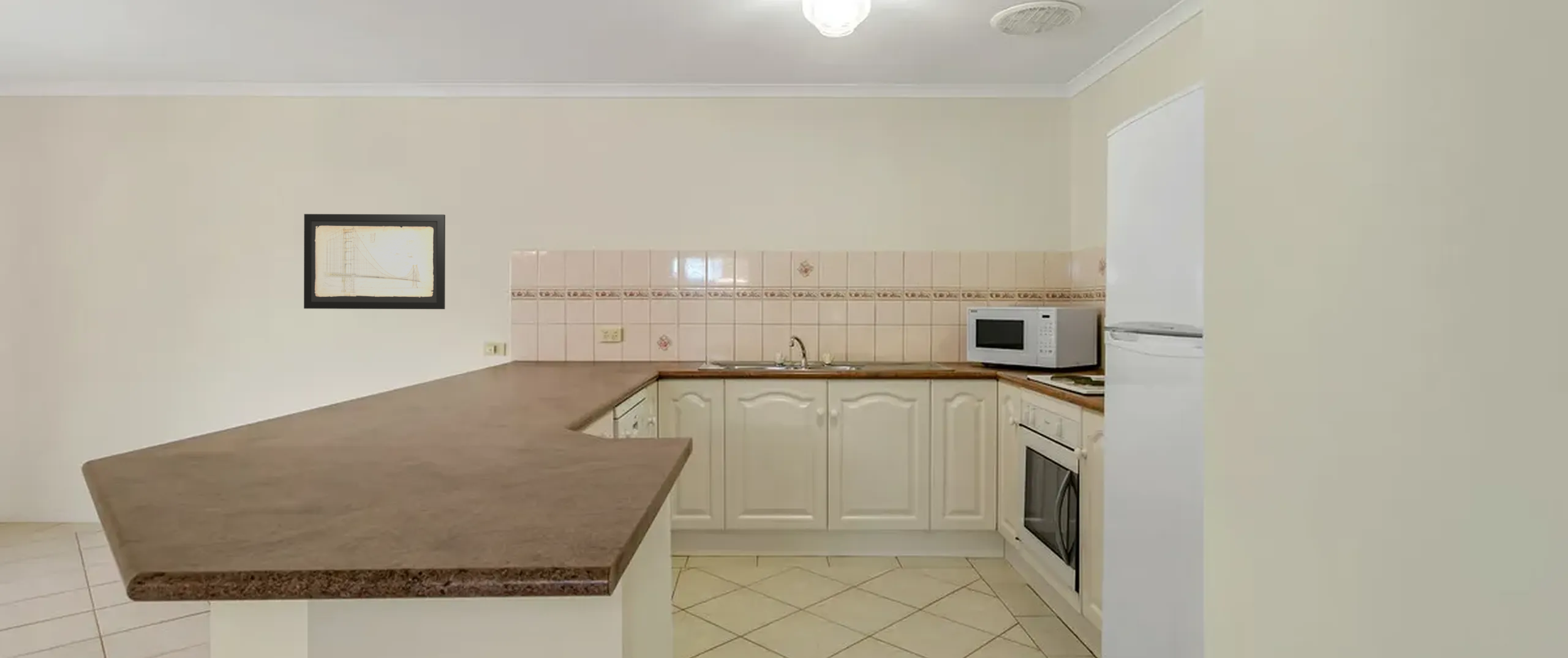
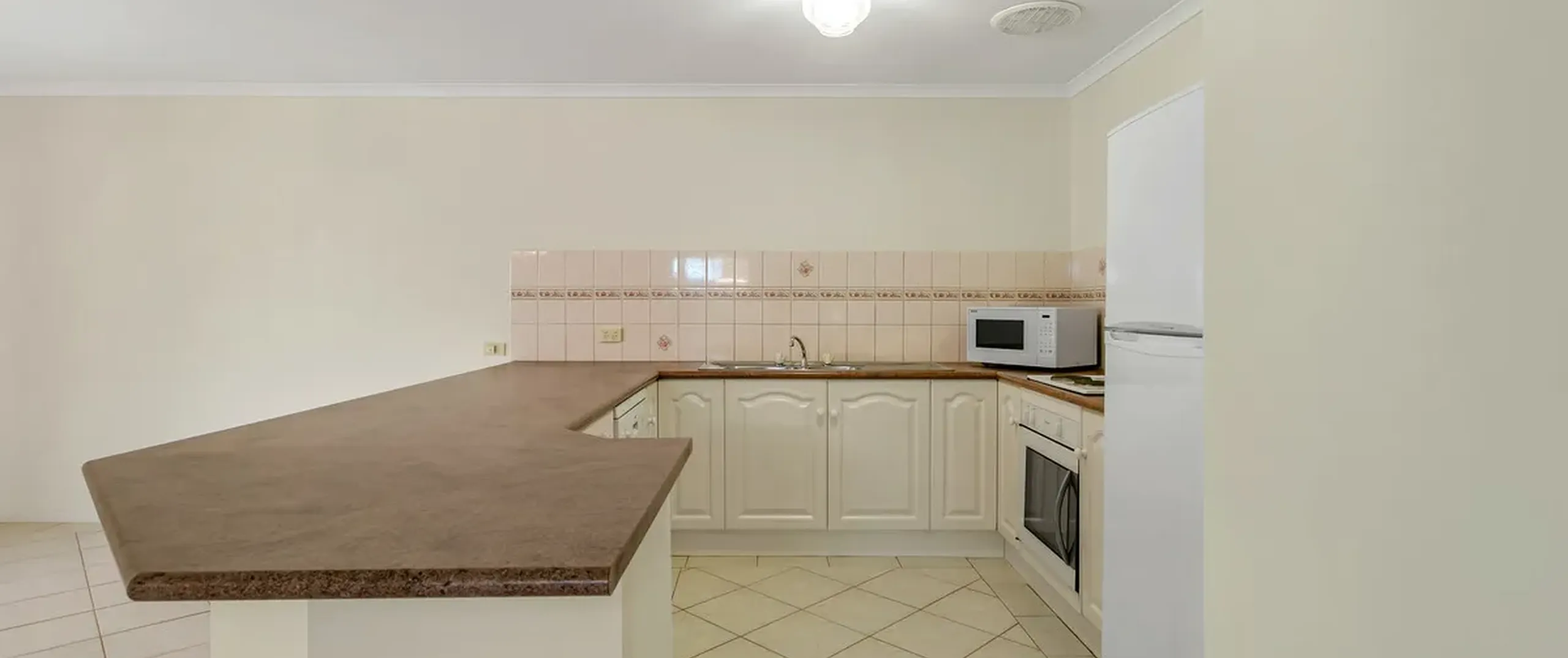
- wall art (374, 261)
